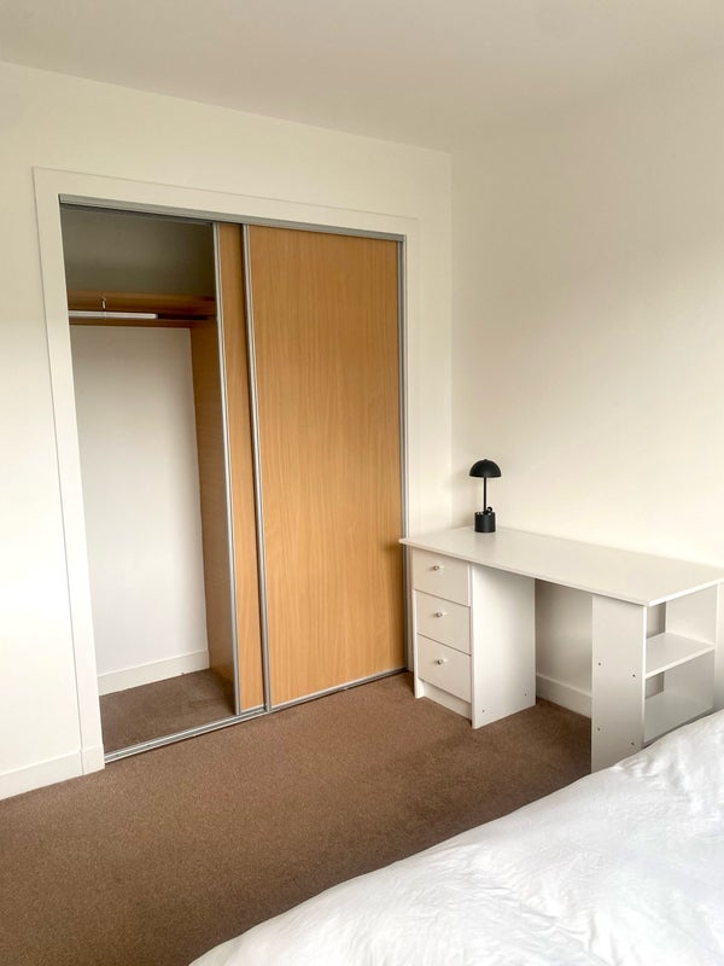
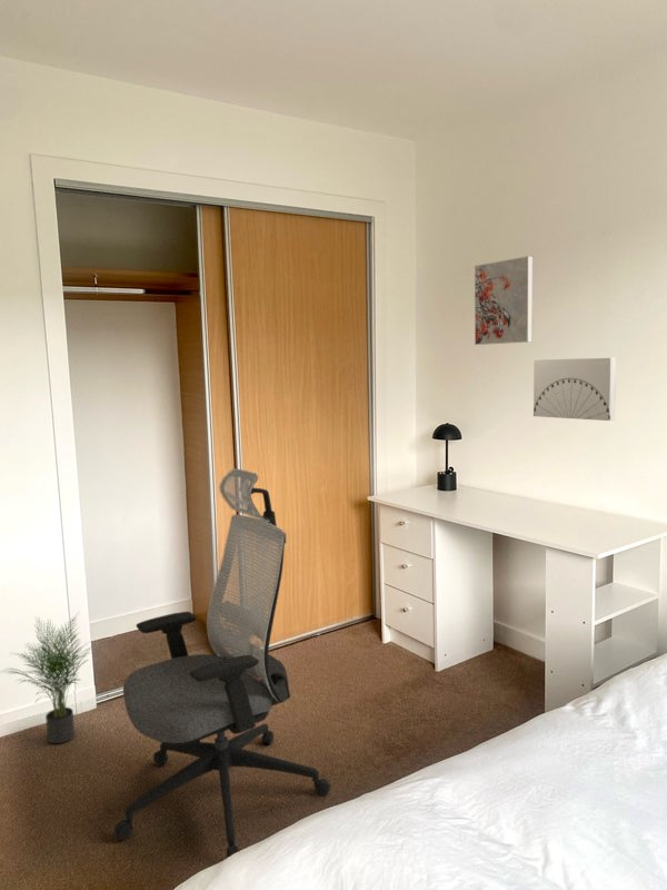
+ wall art (571, 388)
+ potted plant (49, 679)
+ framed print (502, 303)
+ office chair (209, 642)
